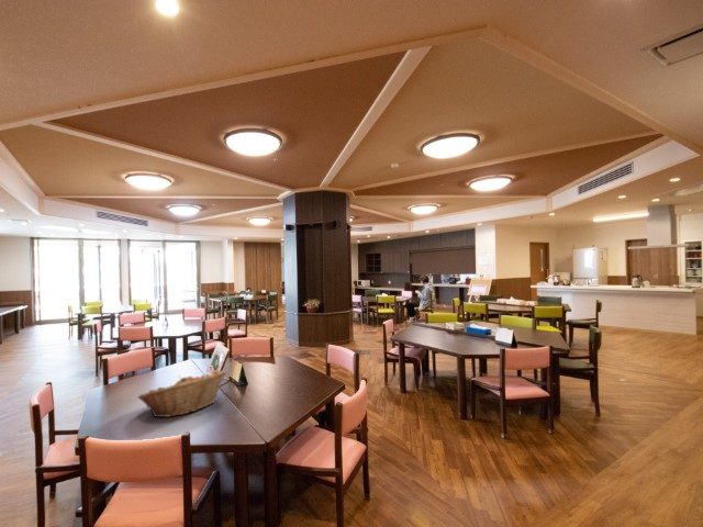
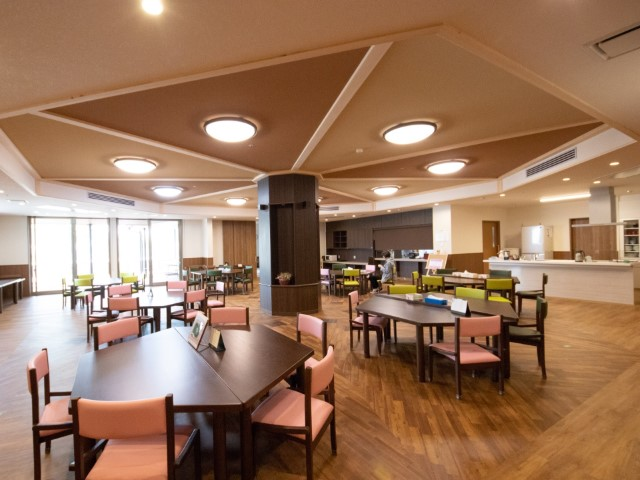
- fruit basket (186, 390)
